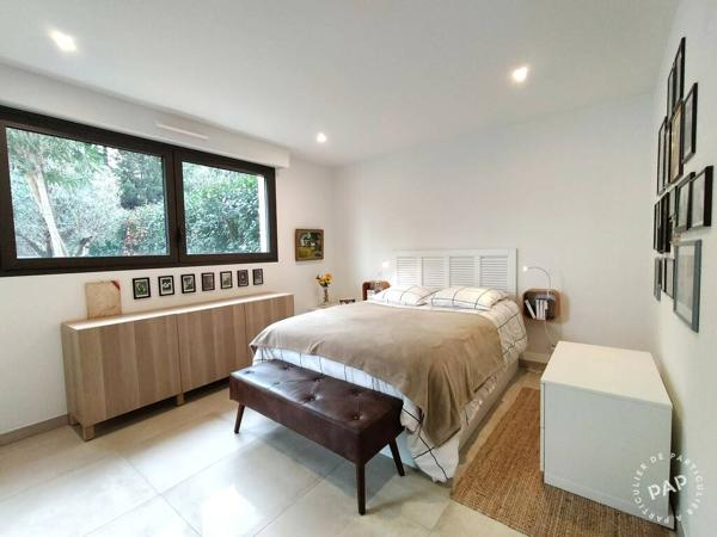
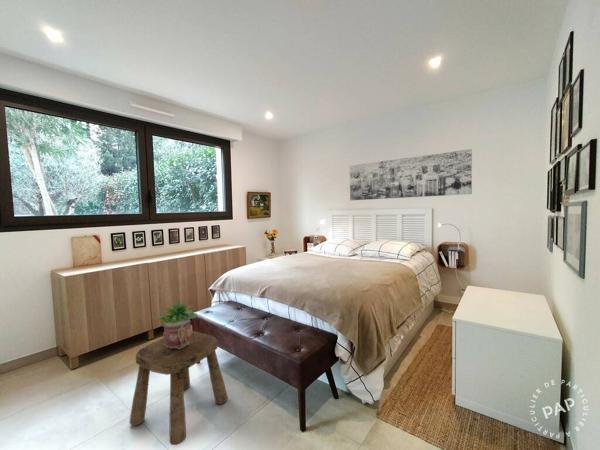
+ stool (179, 378)
+ wall art (403, 178)
+ potted plant (176, 322)
